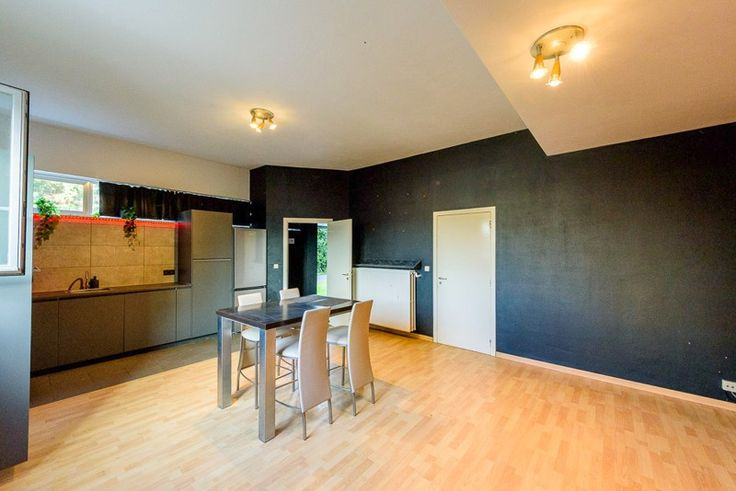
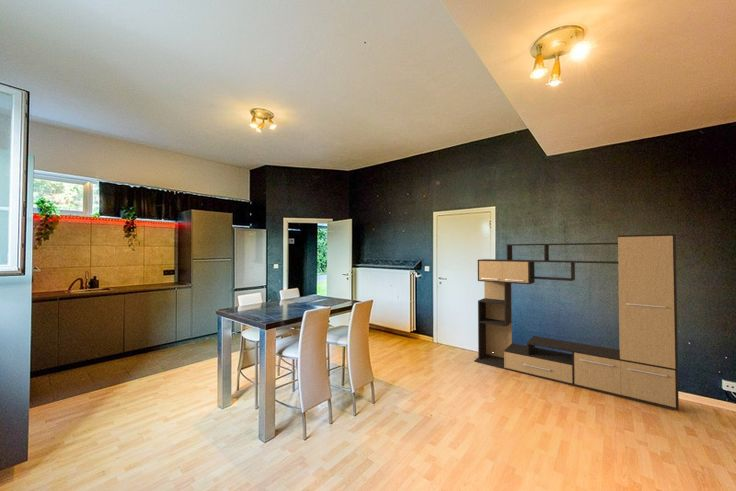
+ media console (563, 280)
